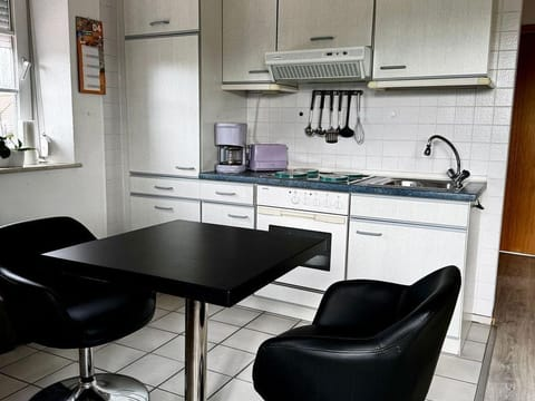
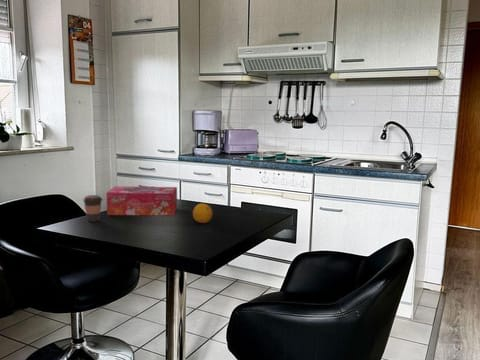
+ fruit (202, 213)
+ tissue box (143, 200)
+ coffee cup (93, 208)
